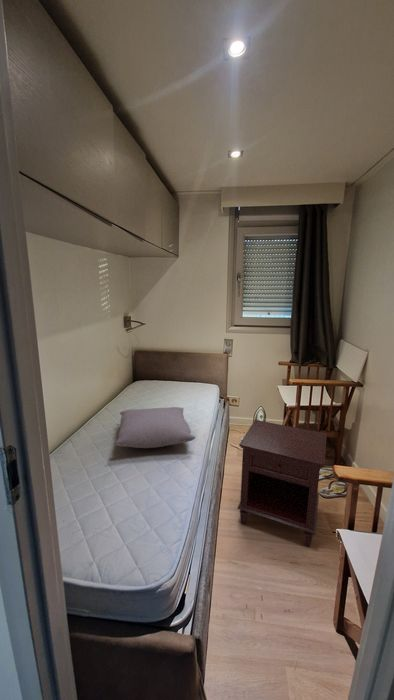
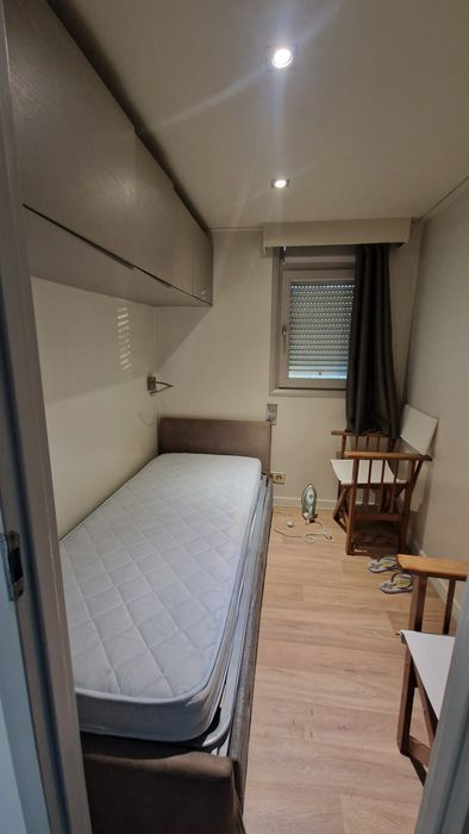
- nightstand (281, 478)
- pillow (154, 424)
